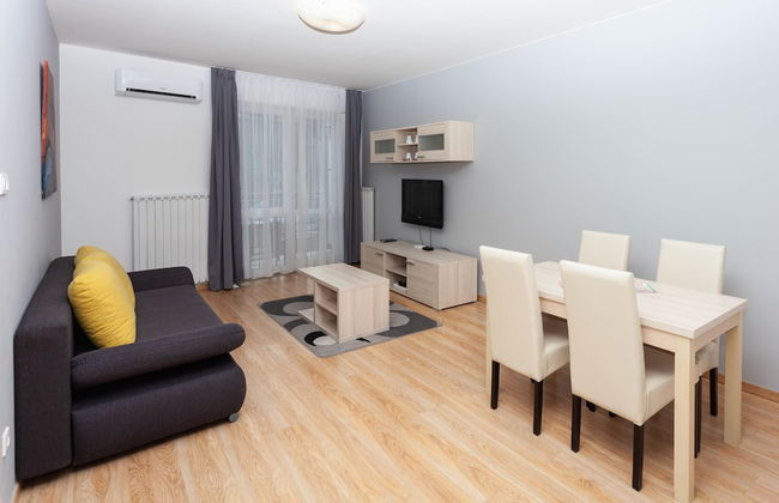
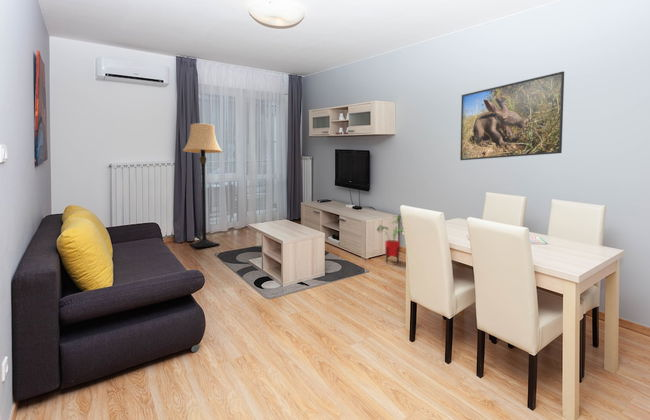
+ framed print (506, 121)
+ lamp (203, 185)
+ house plant (393, 239)
